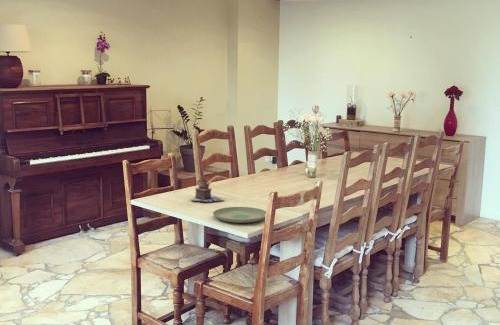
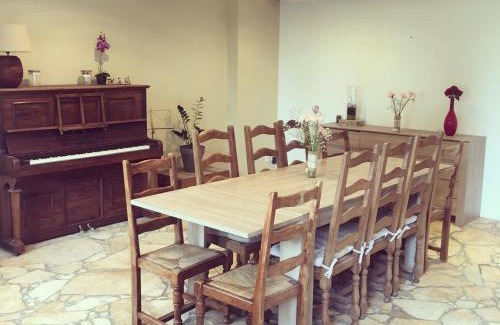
- plate (240, 215)
- teapot (204, 189)
